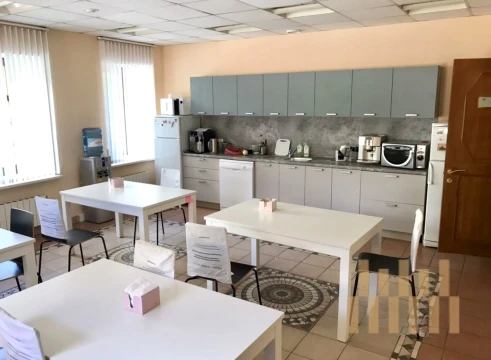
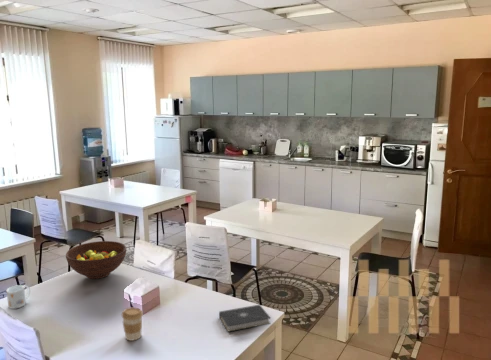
+ book (244, 317)
+ coffee cup (132, 323)
+ mug (19, 295)
+ fruit bowl (97, 262)
